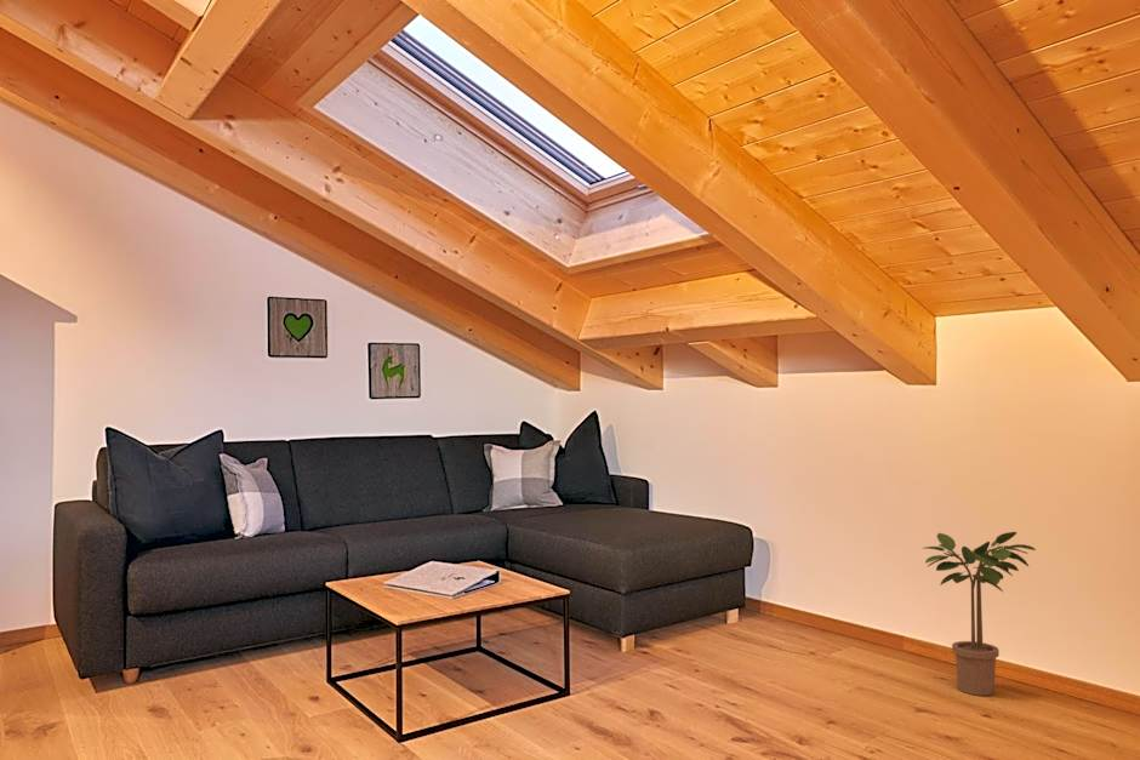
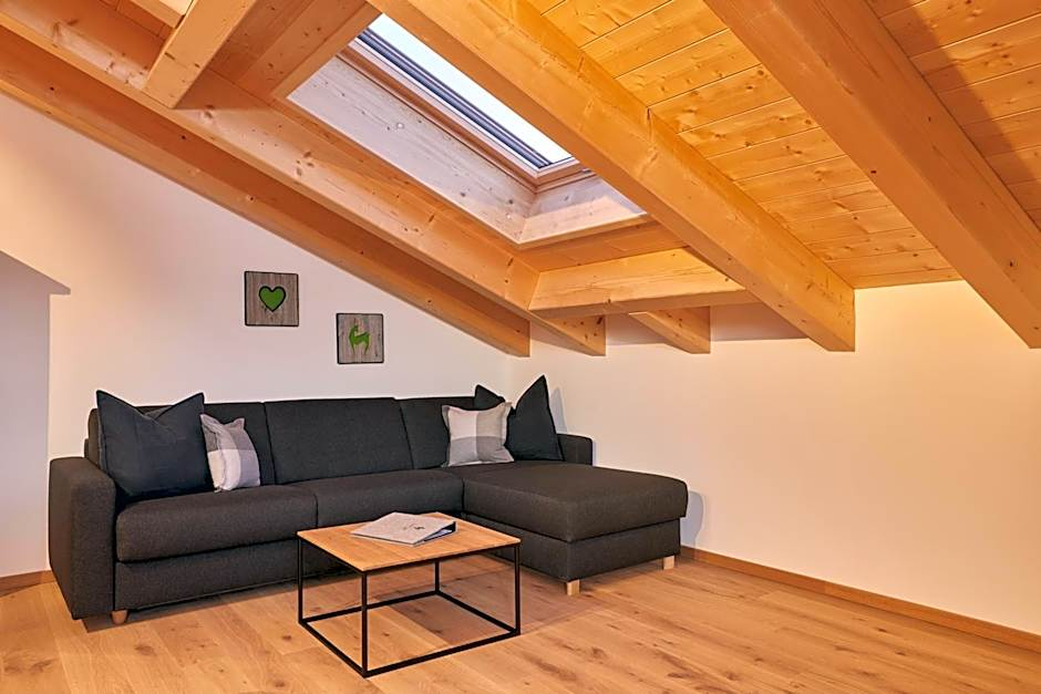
- potted plant (980, 606)
